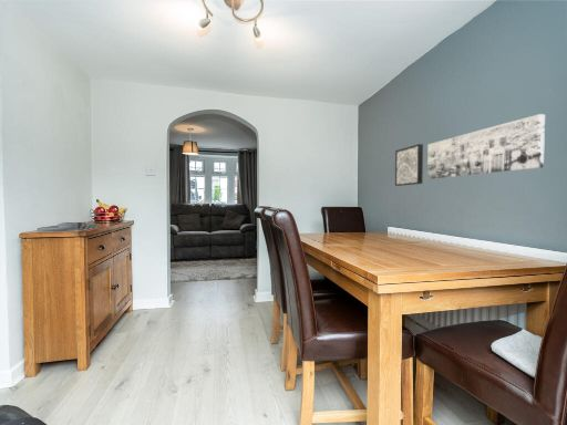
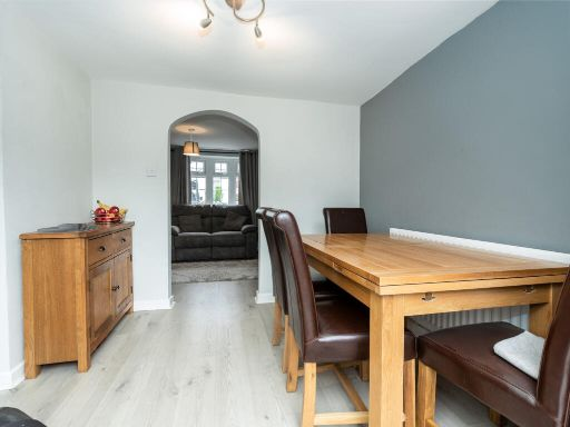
- wall art (473, 153)
- wall art (408, 166)
